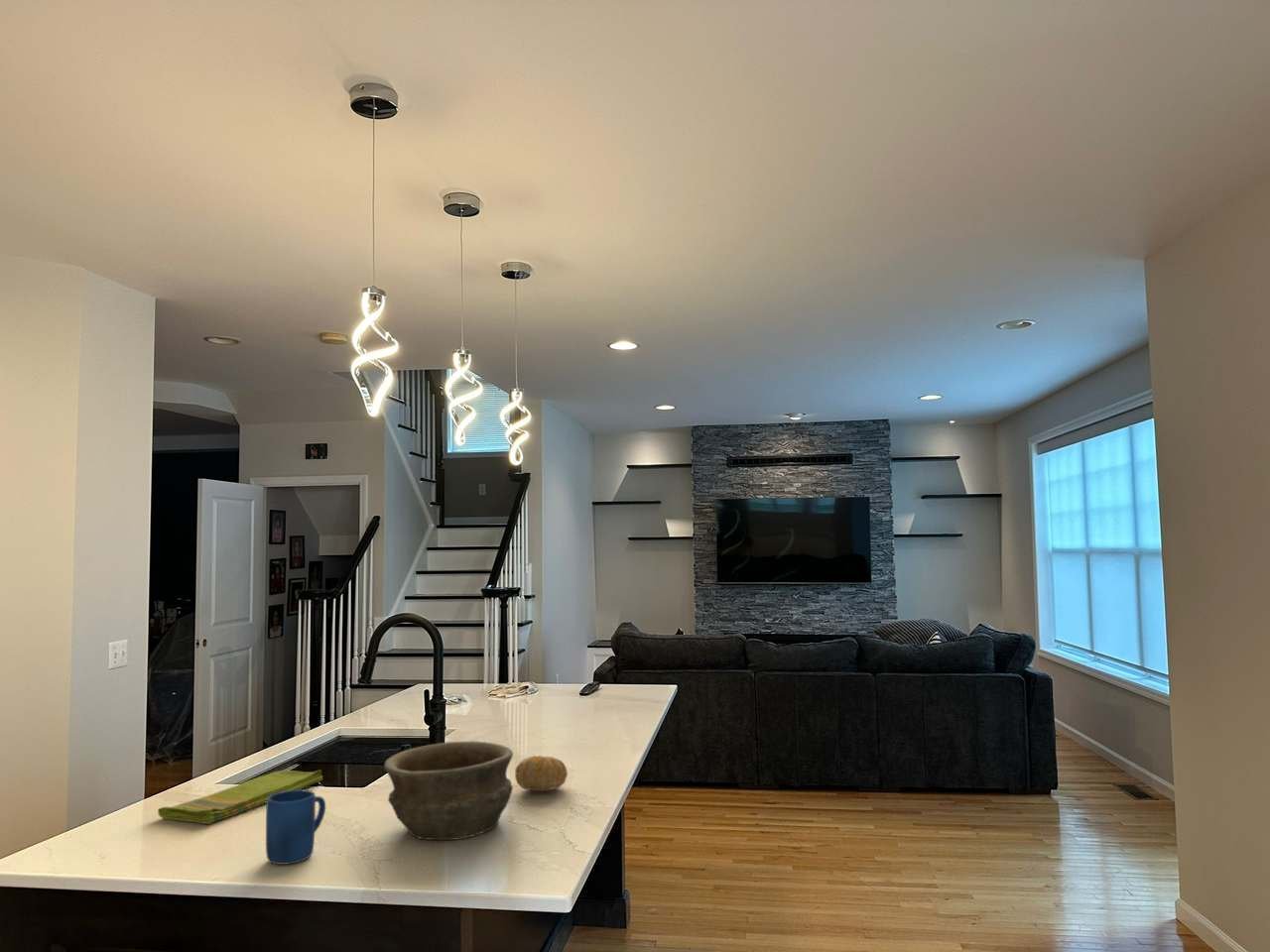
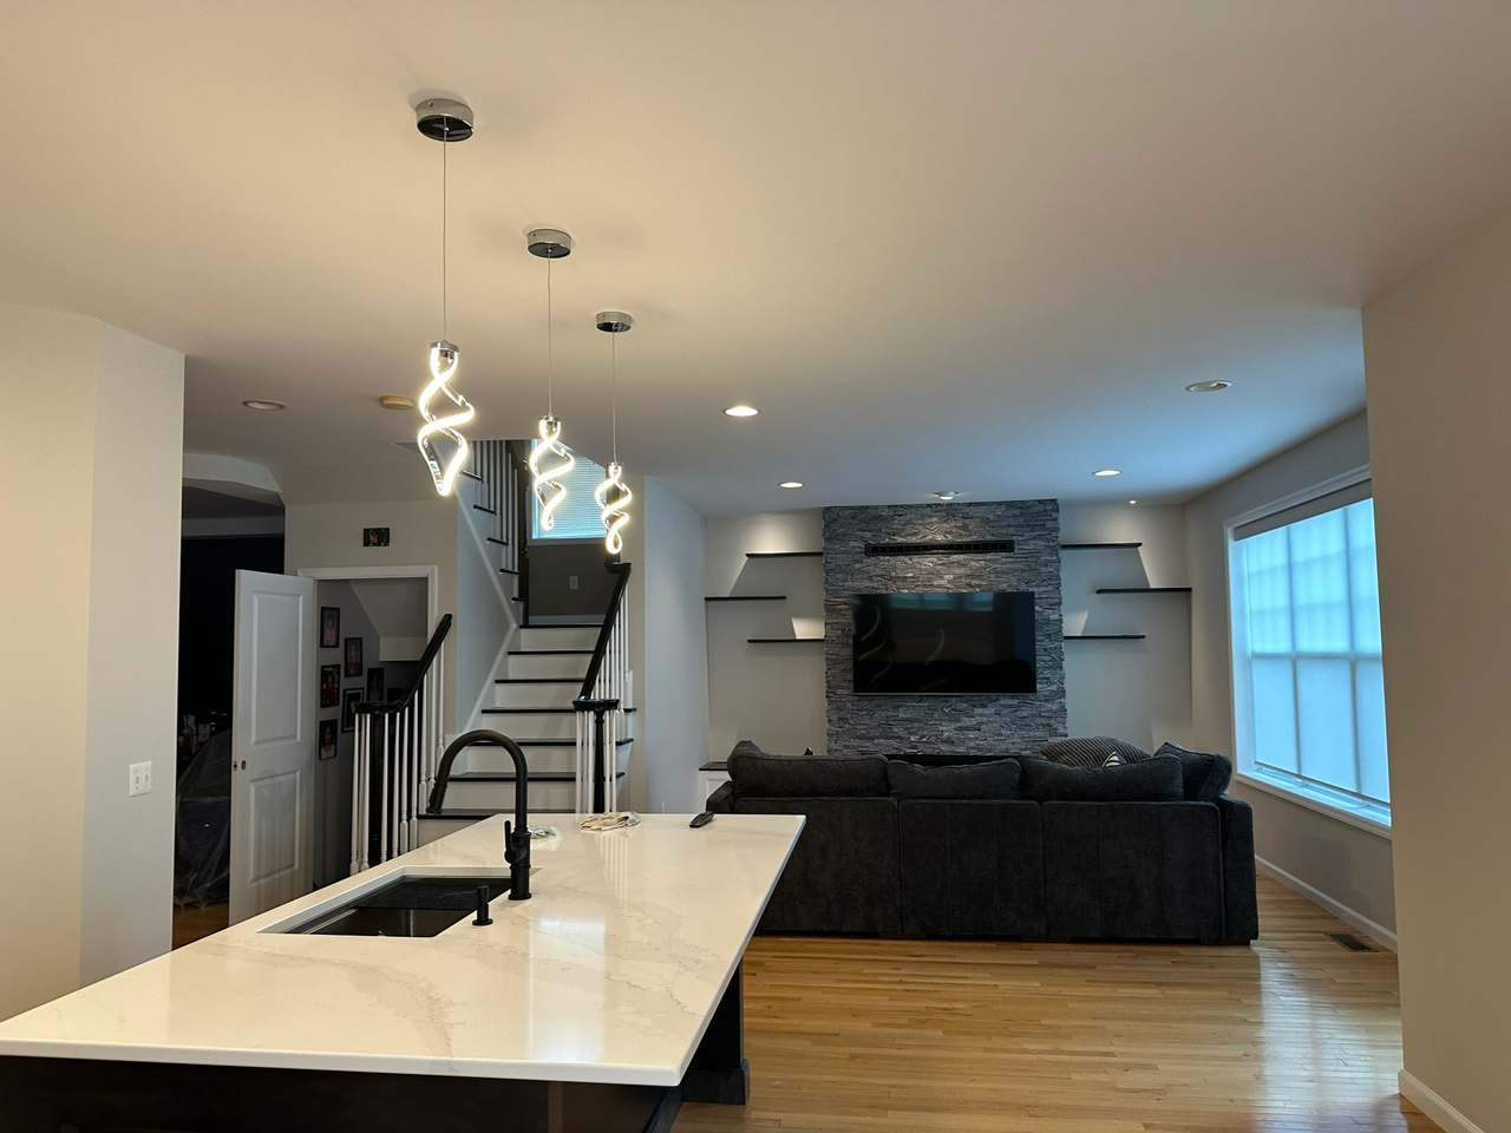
- dish towel (245, 791)
- mug (299, 824)
- fruit (541, 772)
- bowl (448, 789)
